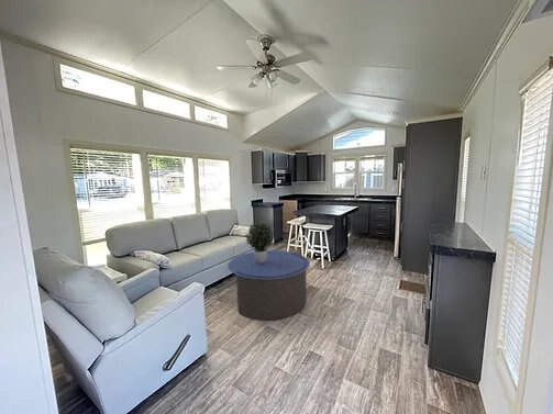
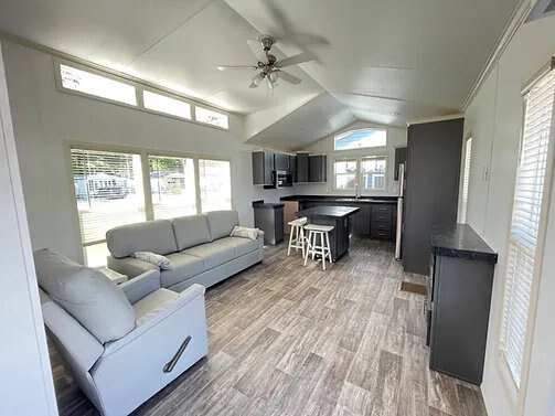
- coffee table (269, 280)
- potted plant (259, 242)
